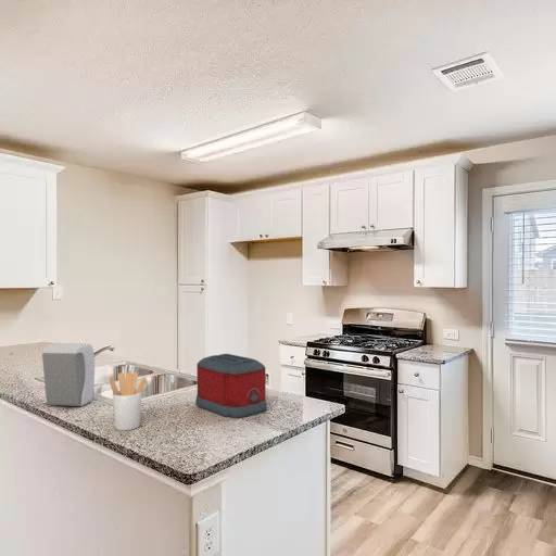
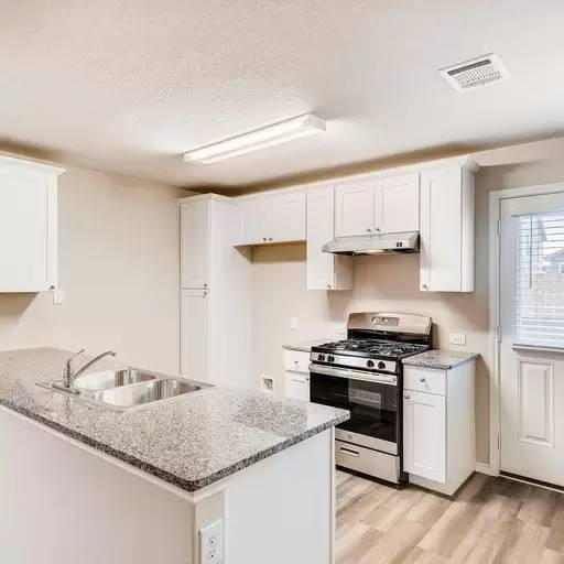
- toaster (229, 381)
- soap dispenser (68, 374)
- utensil holder (127, 399)
